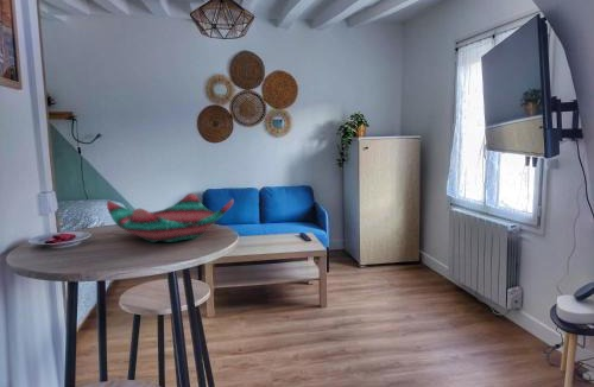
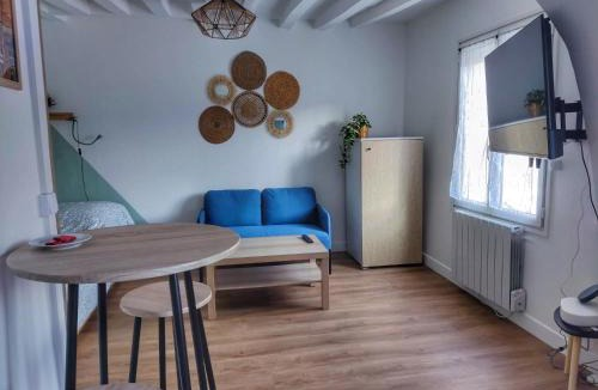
- decorative bowl (170, 217)
